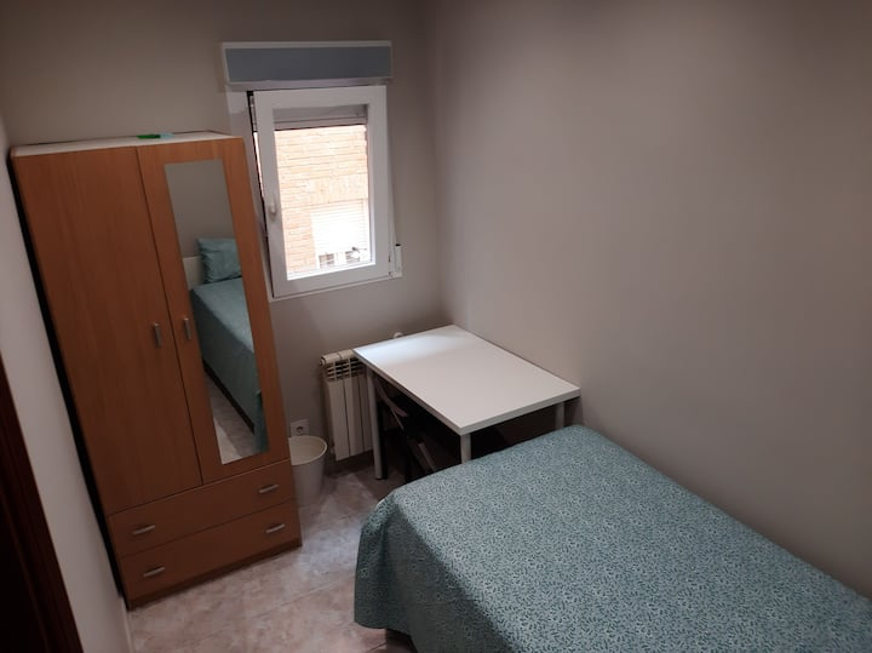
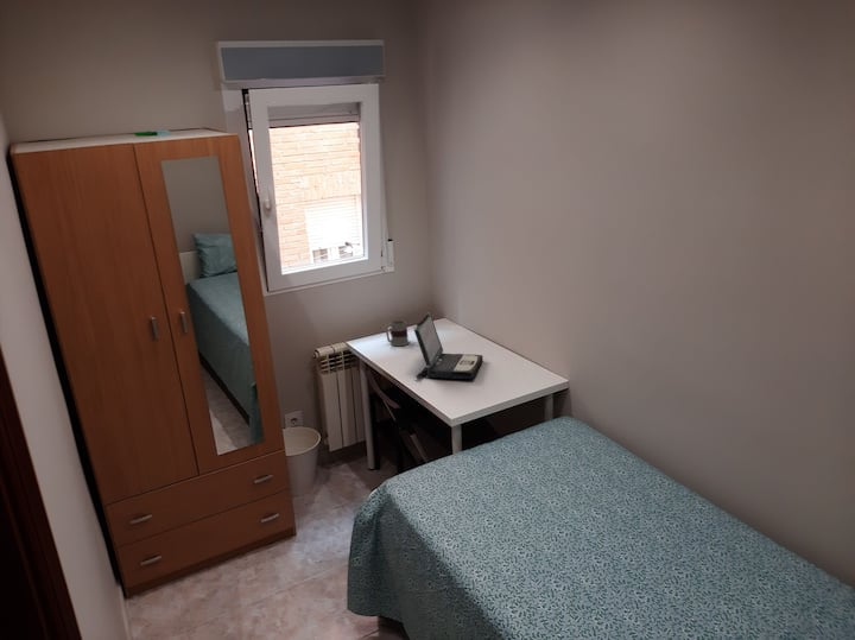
+ mug (397, 332)
+ laptop (441, 344)
